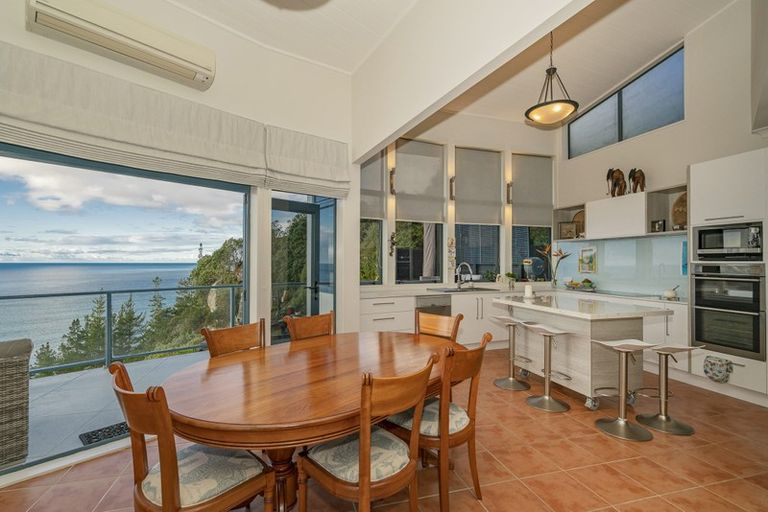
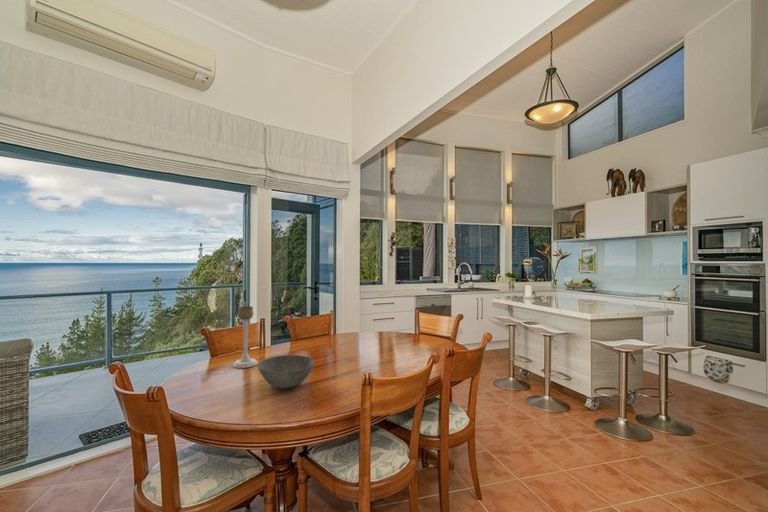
+ candle holder (245, 335)
+ bowl (286, 373)
